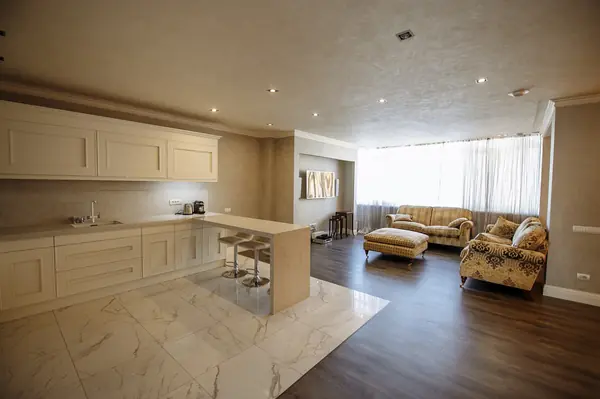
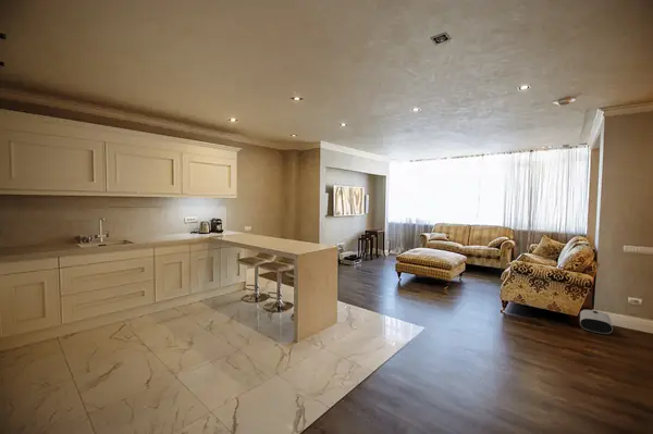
+ air purifier (594, 320)
